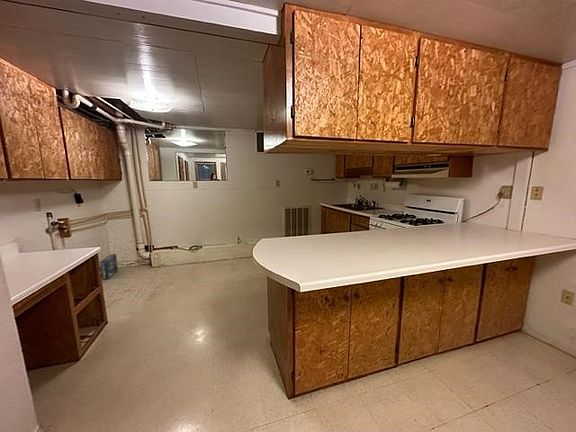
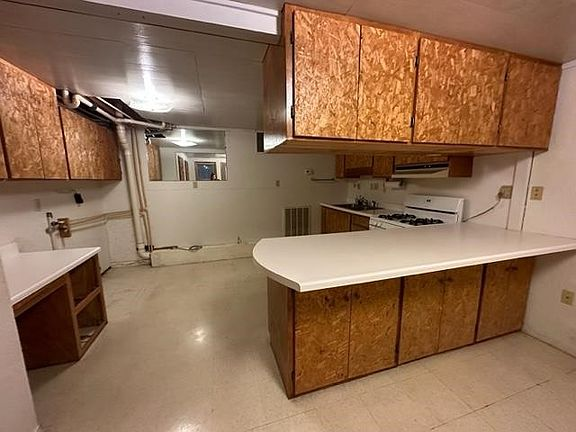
- box (109, 266)
